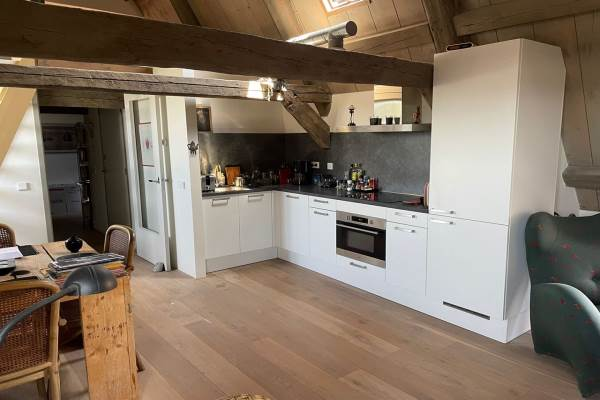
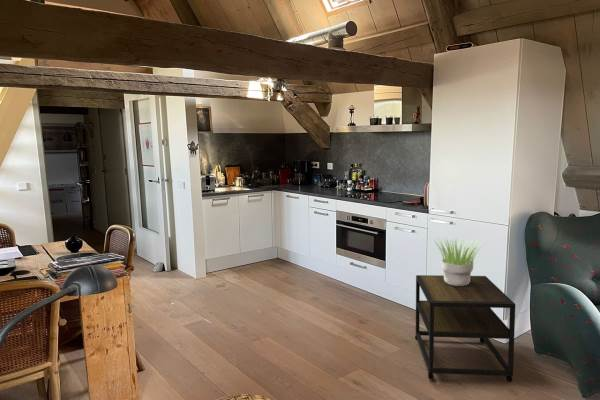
+ potted plant (457, 261)
+ side table (459, 323)
